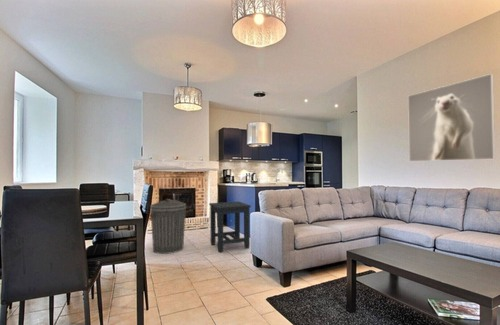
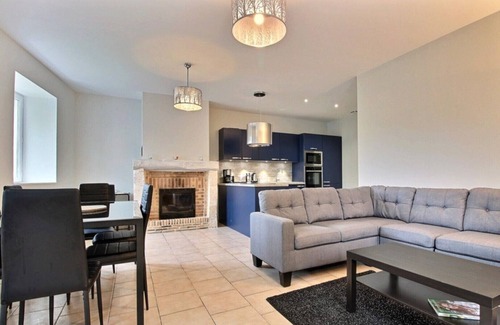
- trash can (168, 224)
- side table (235, 225)
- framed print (445, 123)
